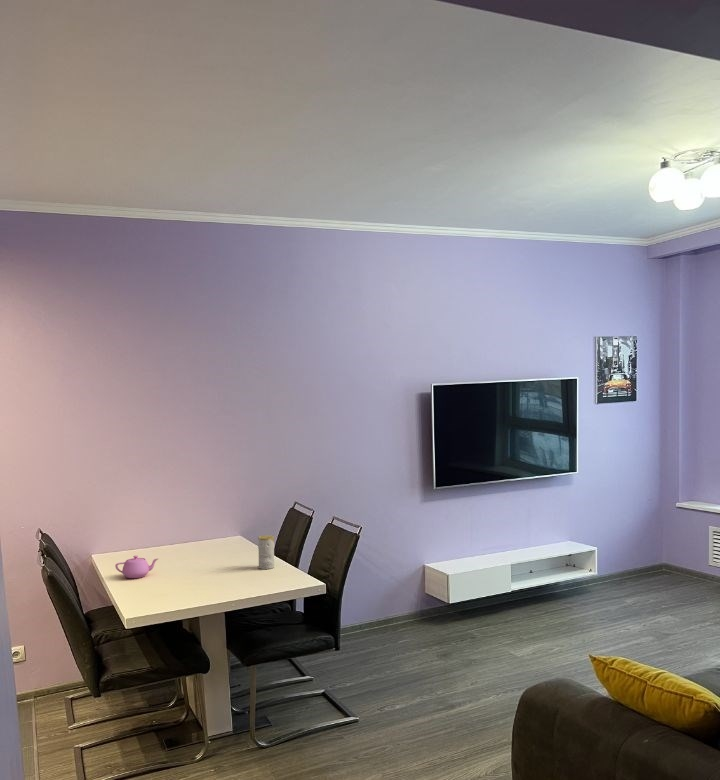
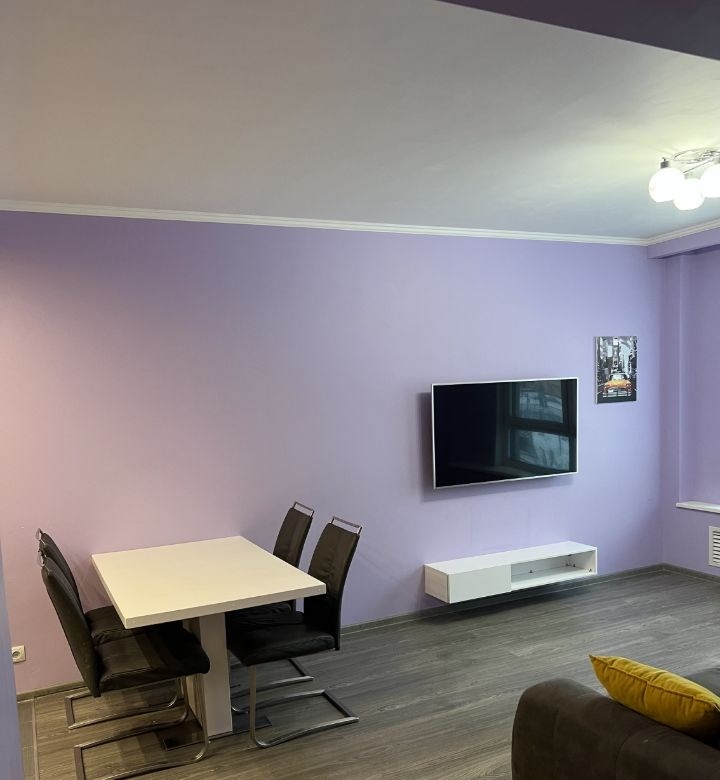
- candle (266, 552)
- teapot (137, 565)
